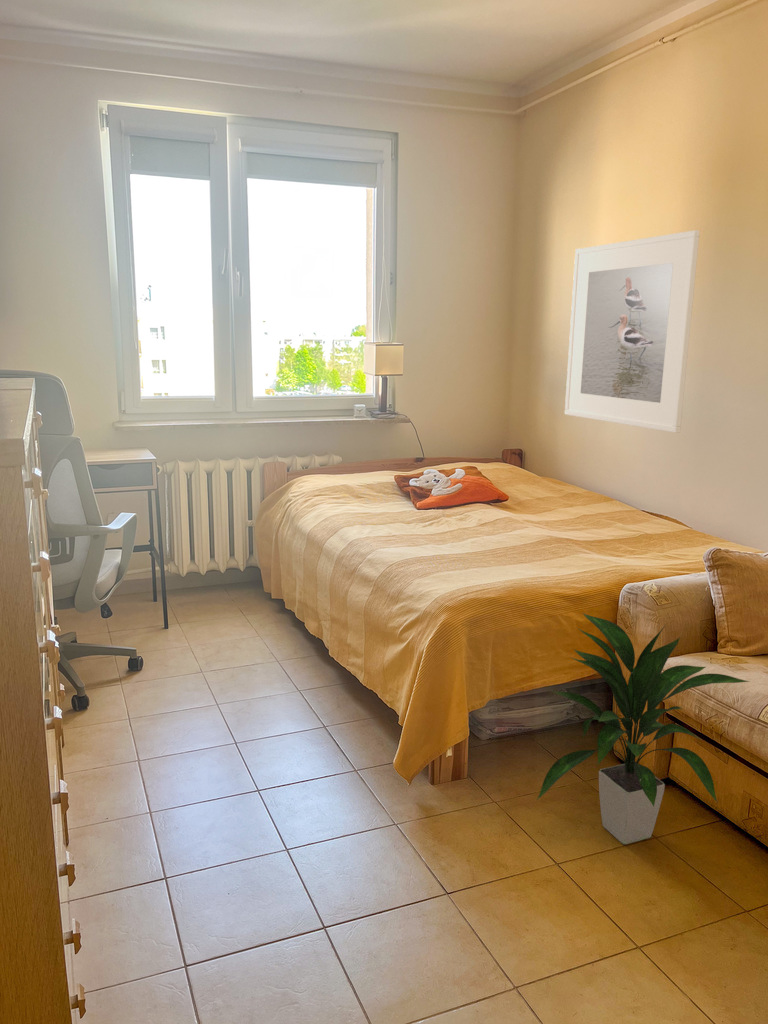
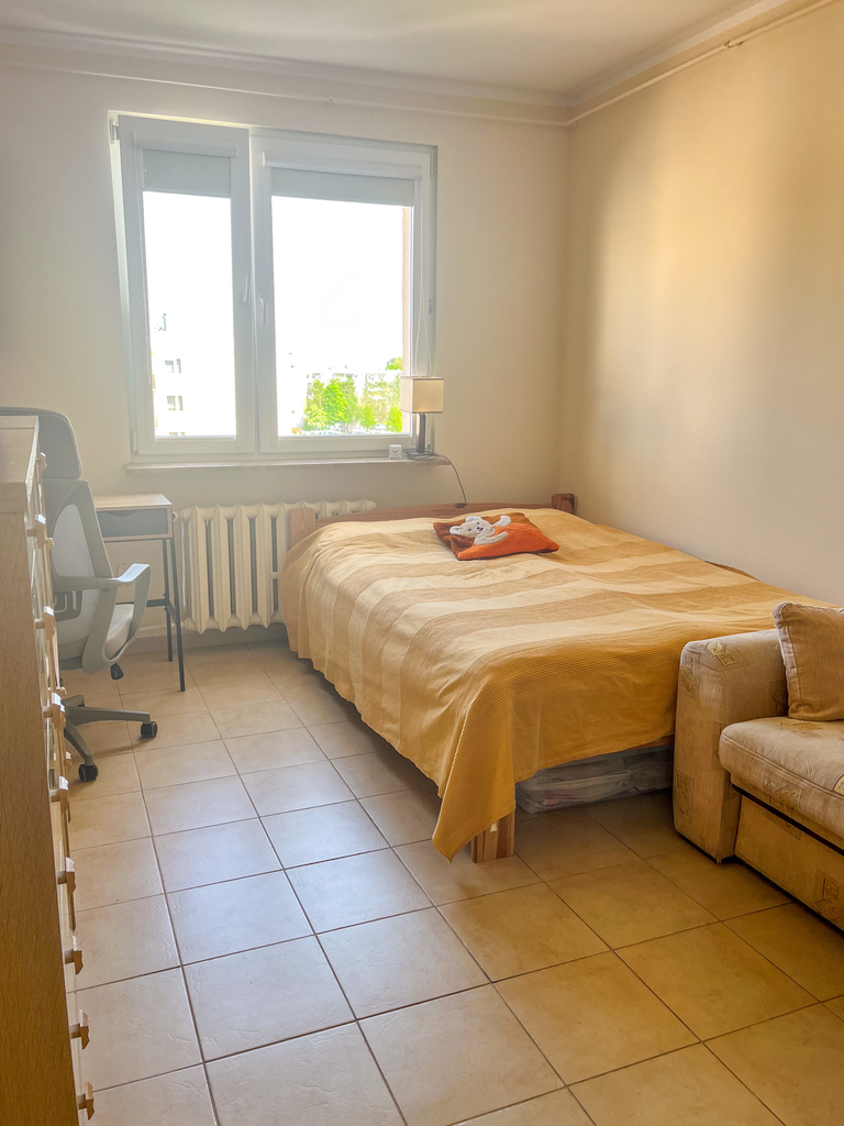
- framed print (623, 333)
- indoor plant (626, 726)
